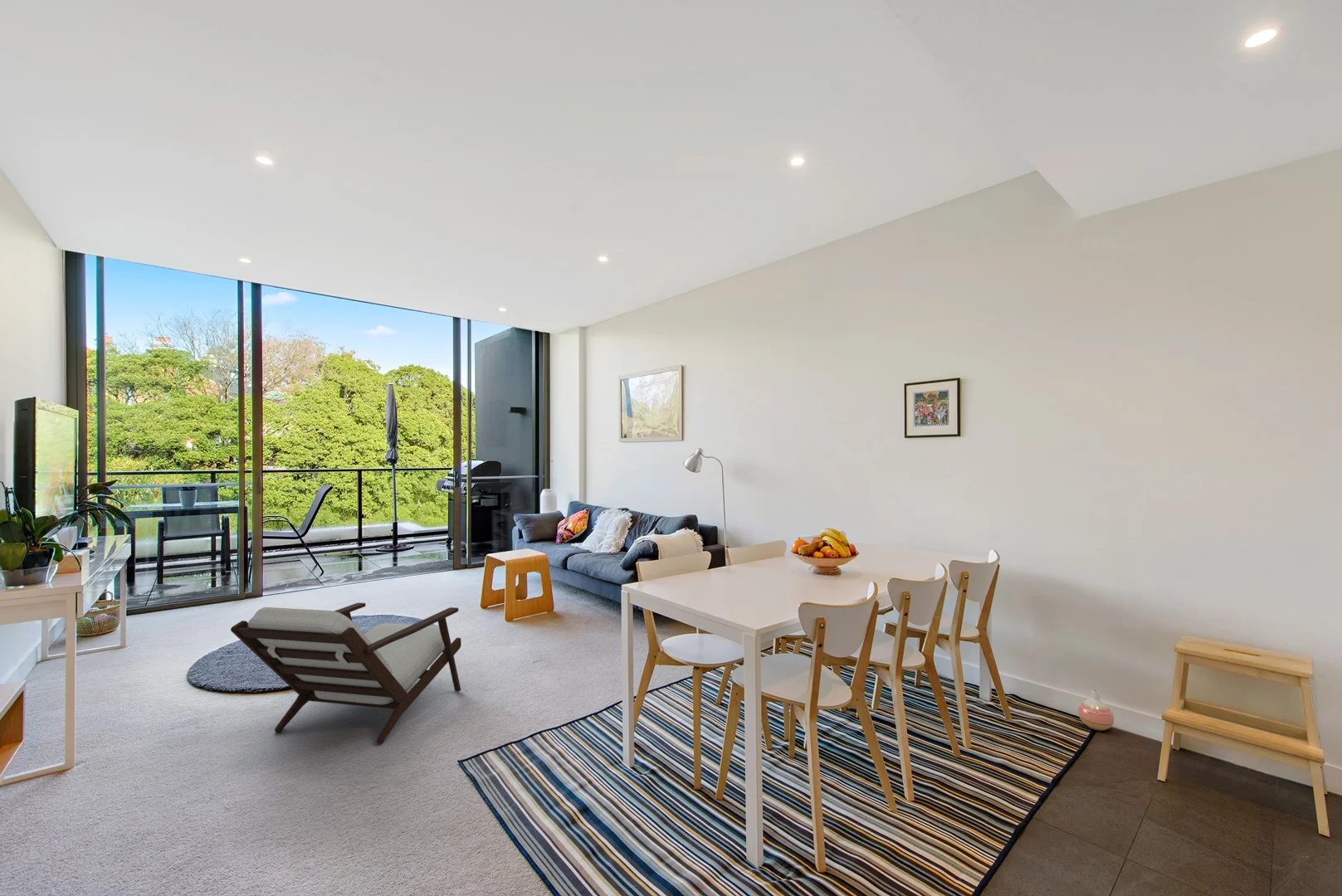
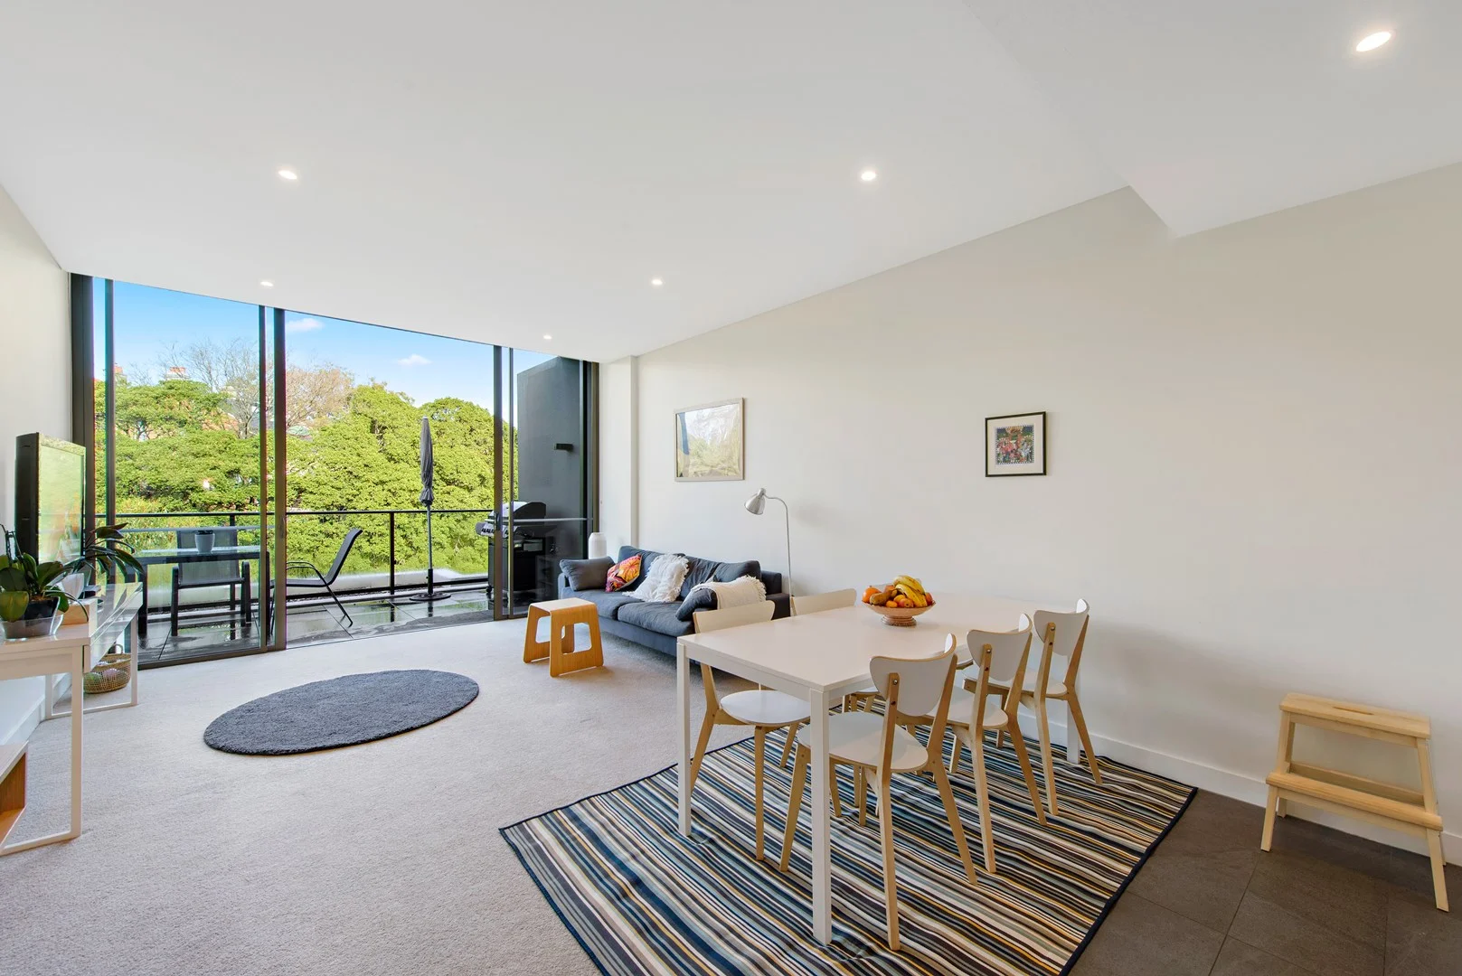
- vase (1096, 709)
- armchair (362, 652)
